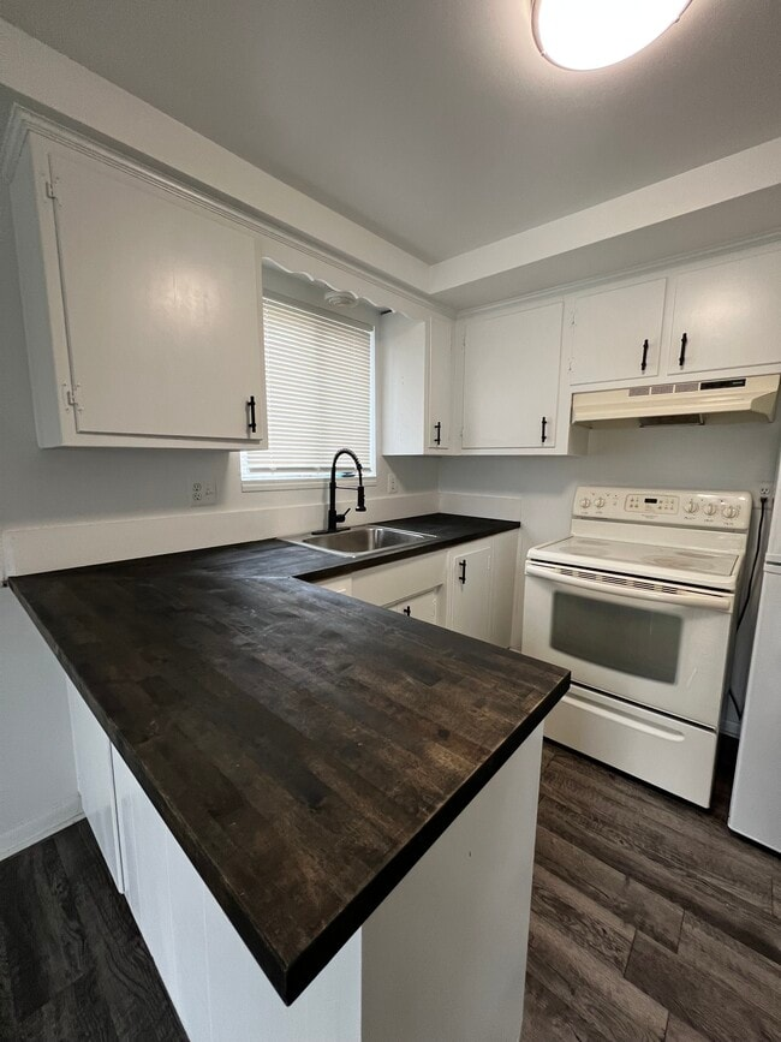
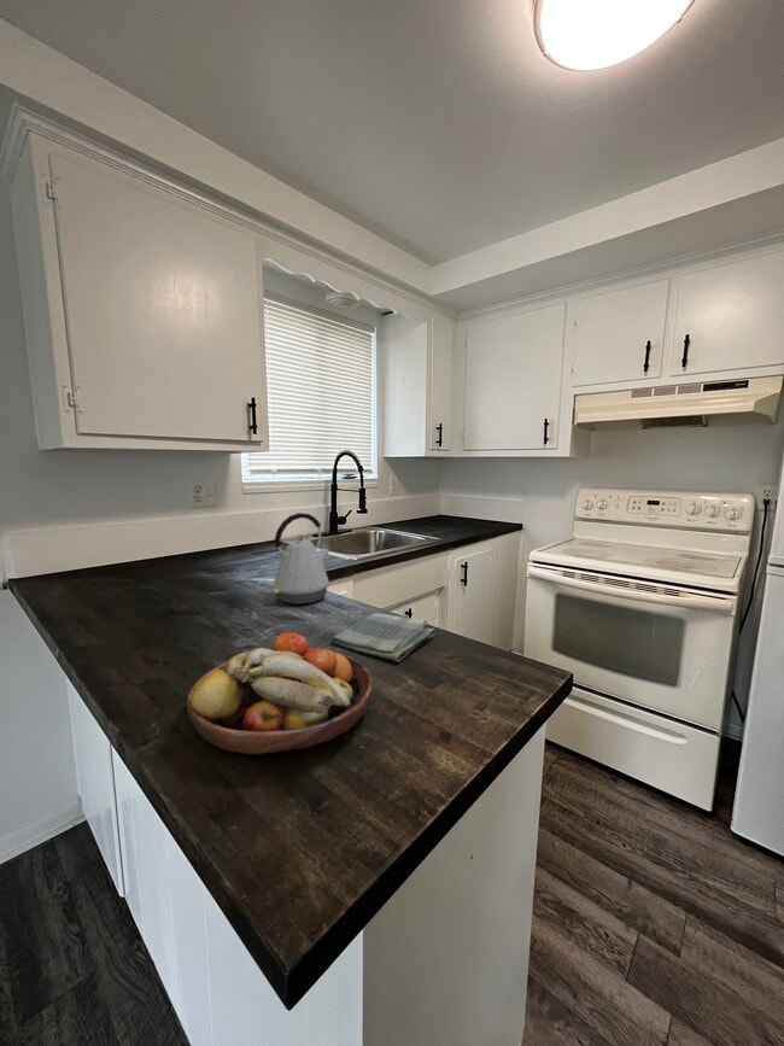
+ dish towel (385, 632)
+ fruit bowl (285, 676)
+ kettle (302, 555)
